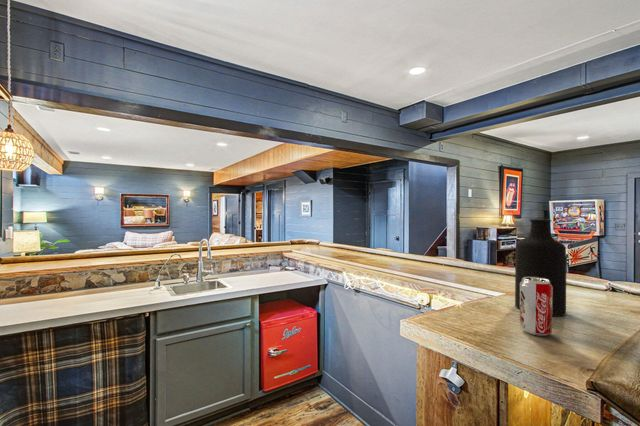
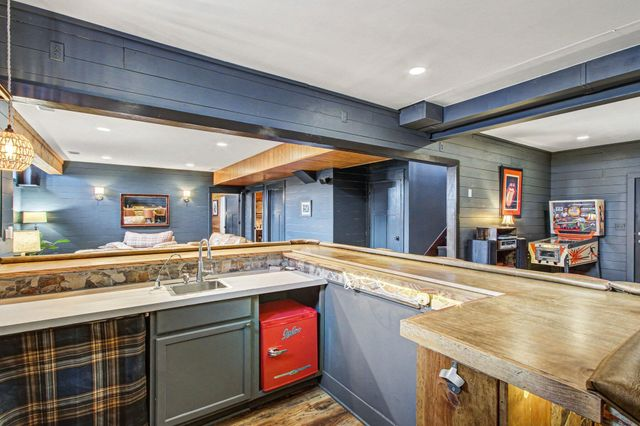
- beverage can (535, 305)
- bottle (539, 264)
